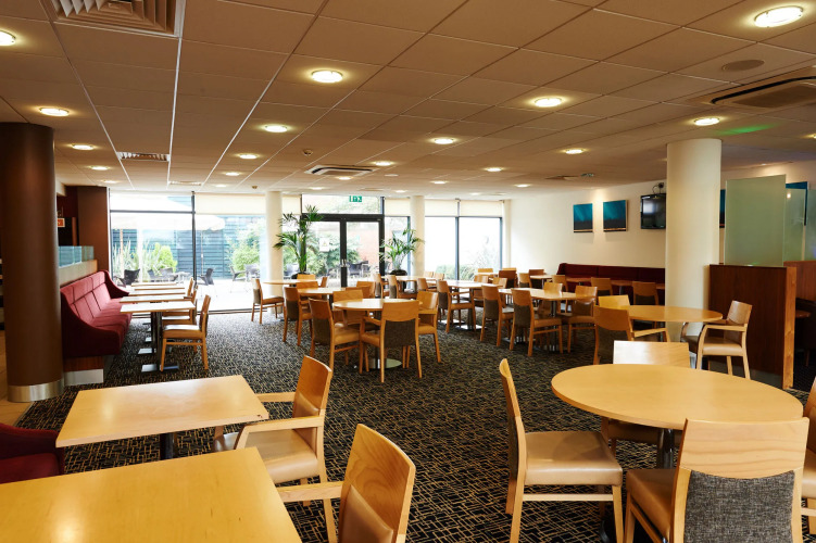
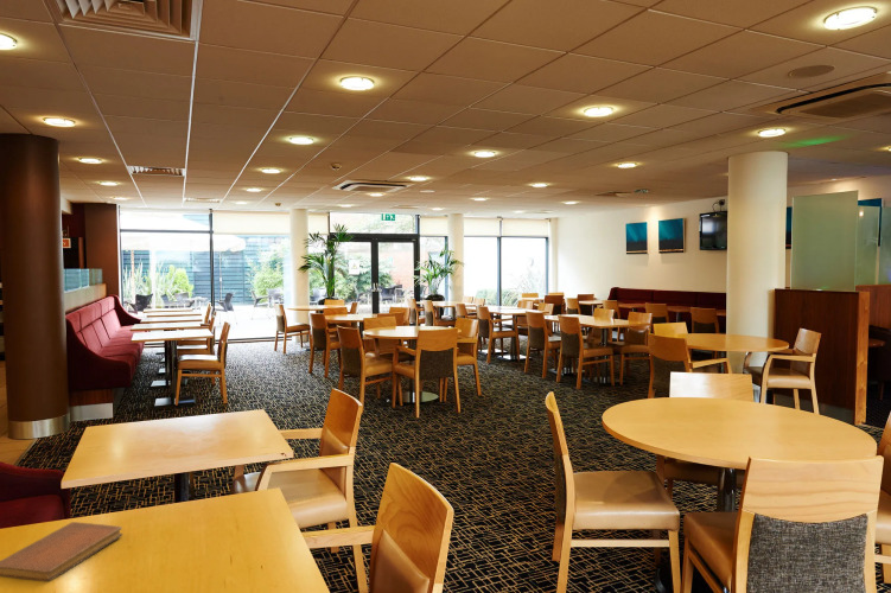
+ notebook (61, 549)
